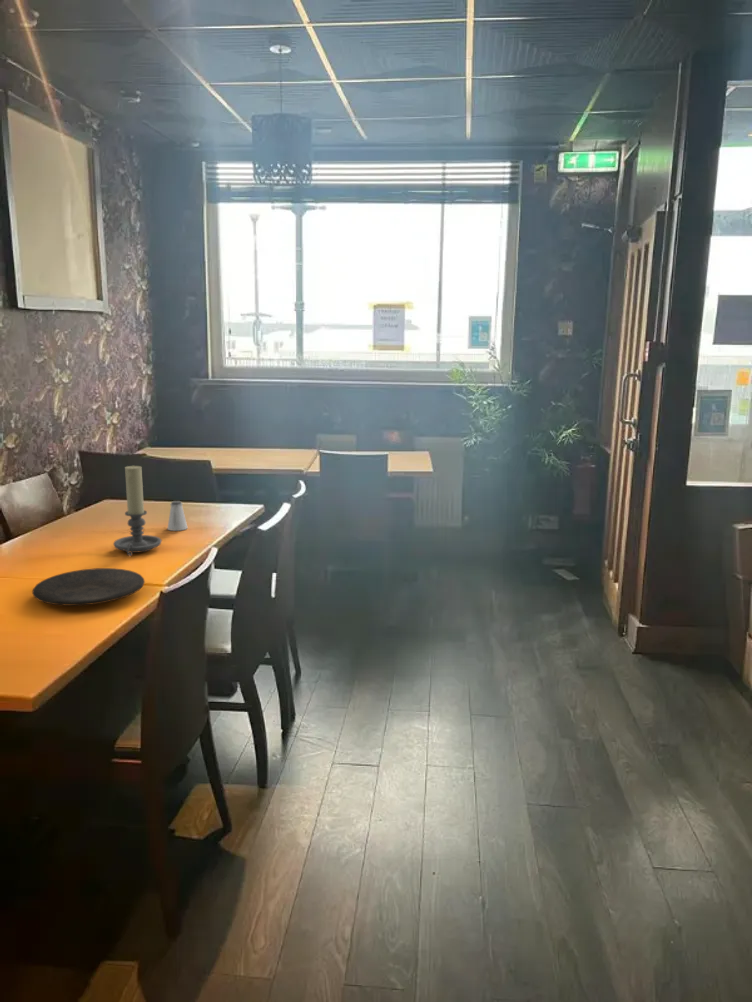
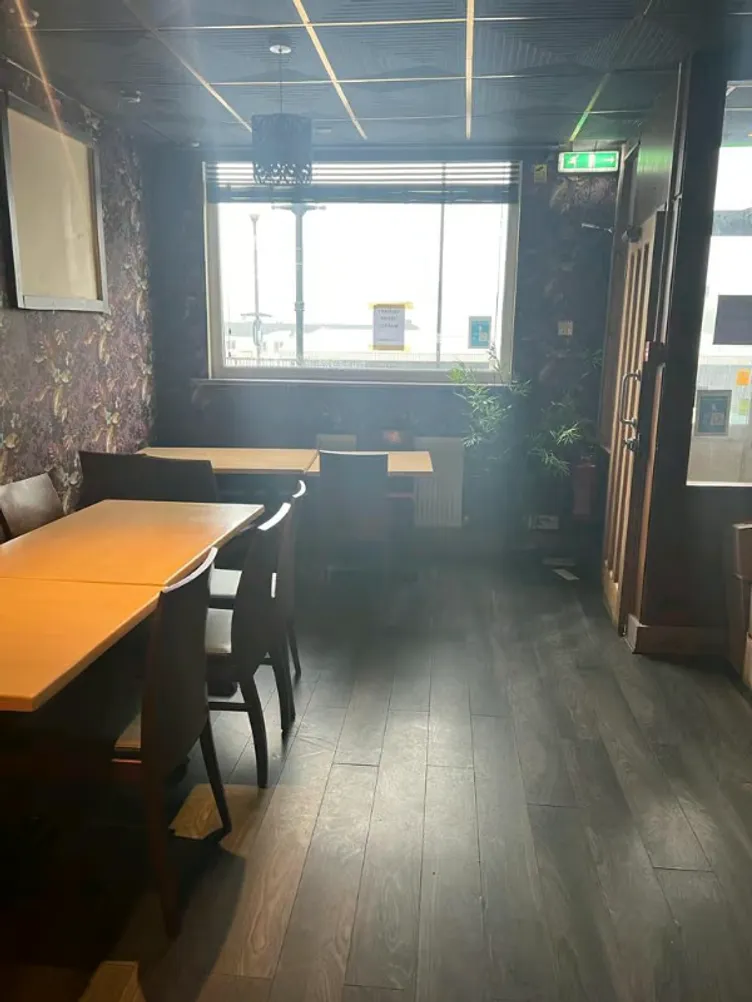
- saltshaker (176, 515)
- plate (90, 589)
- candle holder (134, 508)
